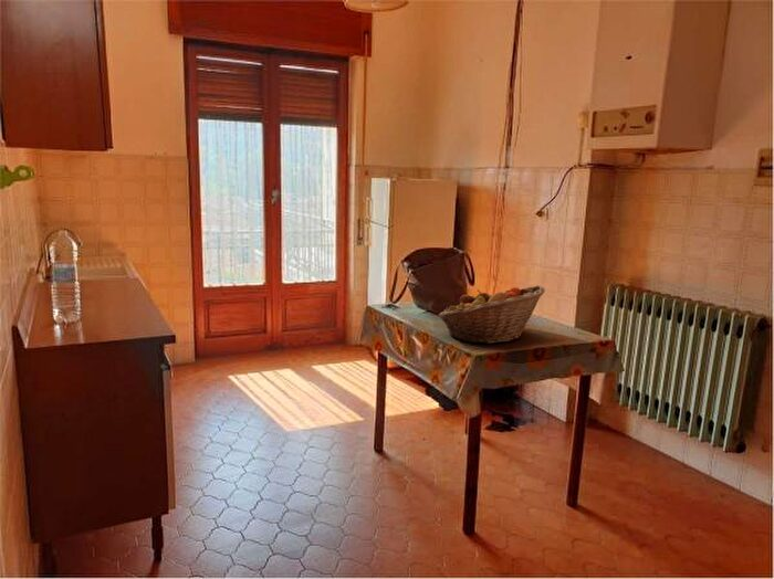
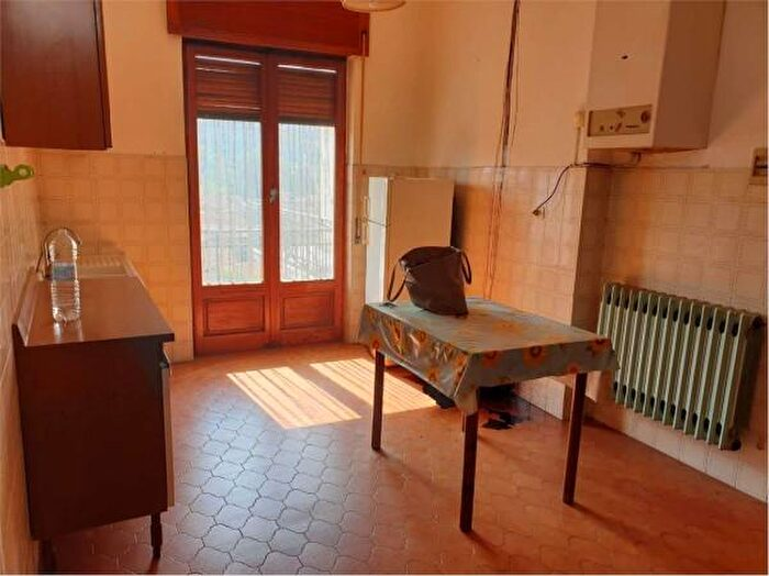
- fruit basket (492, 309)
